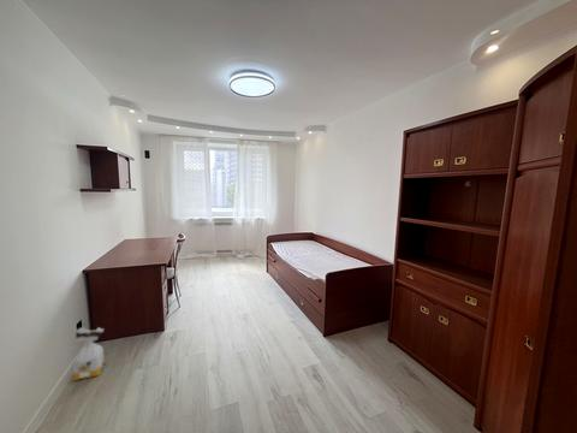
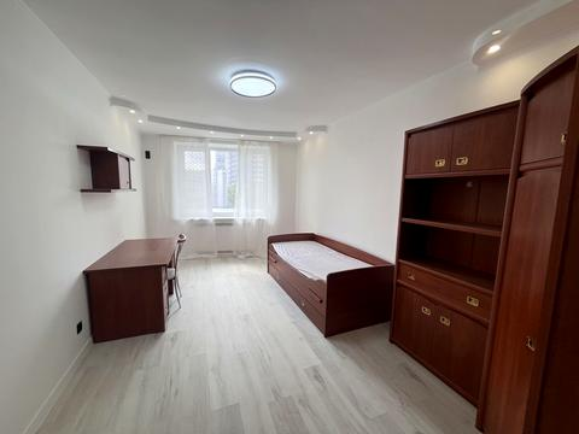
- bag (88, 349)
